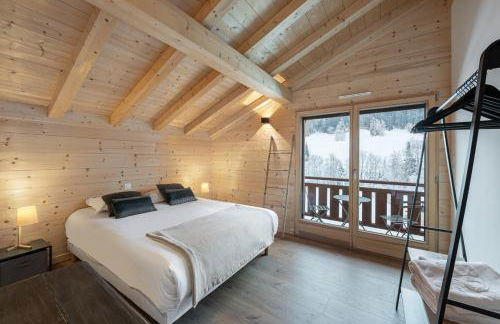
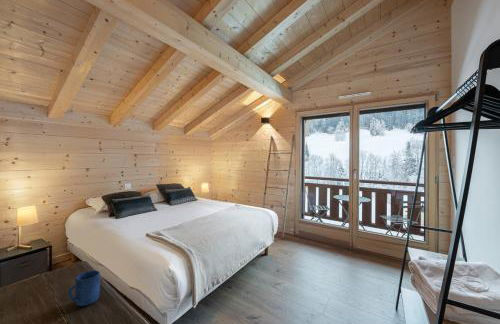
+ mug (83, 290)
